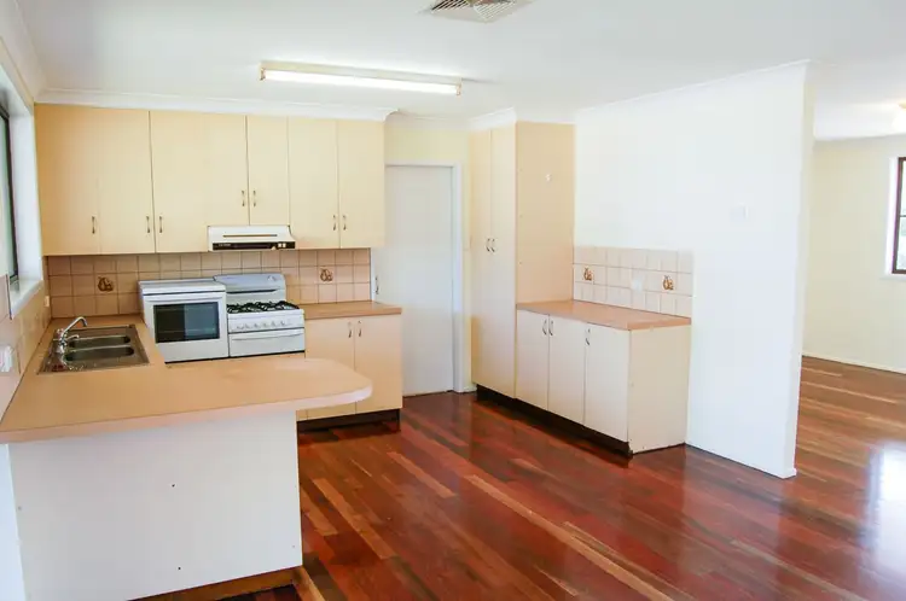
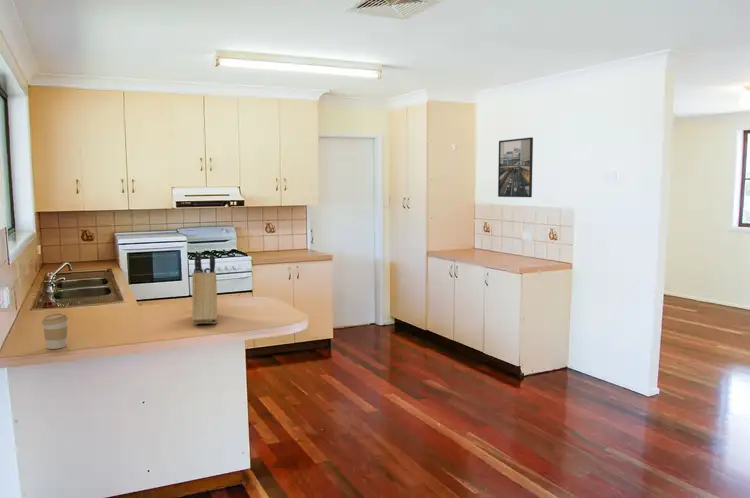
+ knife block (204, 286)
+ coffee cup (55, 330)
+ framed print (514, 168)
